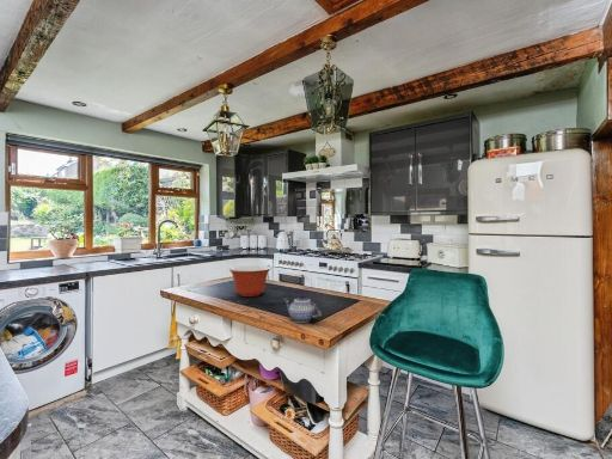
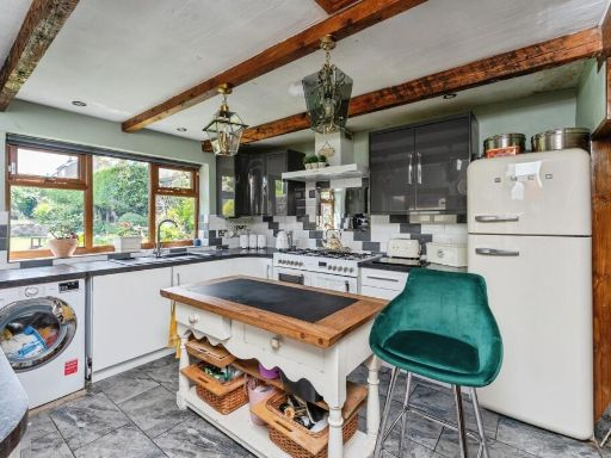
- teapot (301, 307)
- mixing bowl (250, 281)
